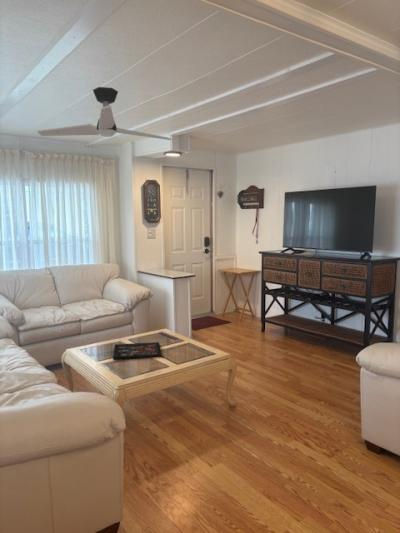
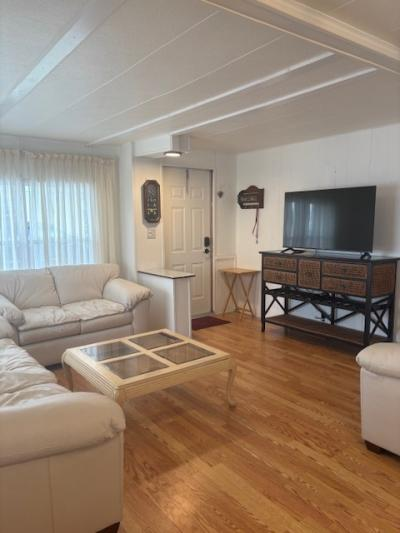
- decorative tray (137, 350)
- ceiling fan (106, 108)
